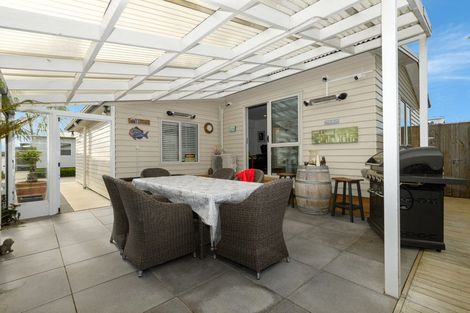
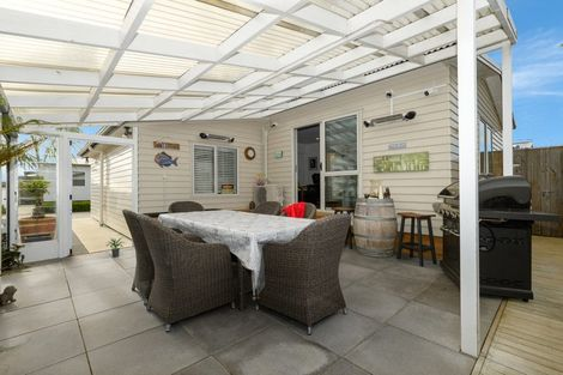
+ potted plant (115, 247)
